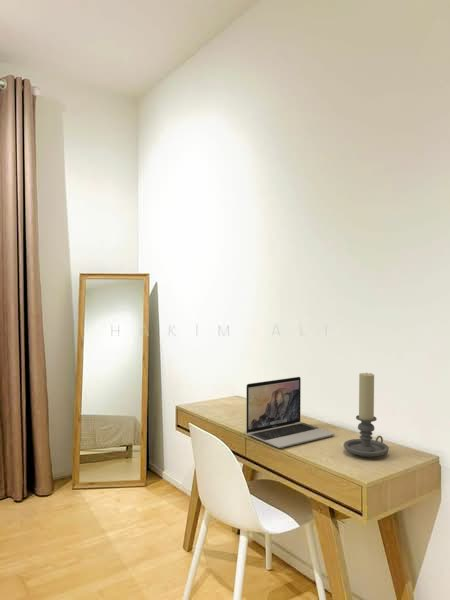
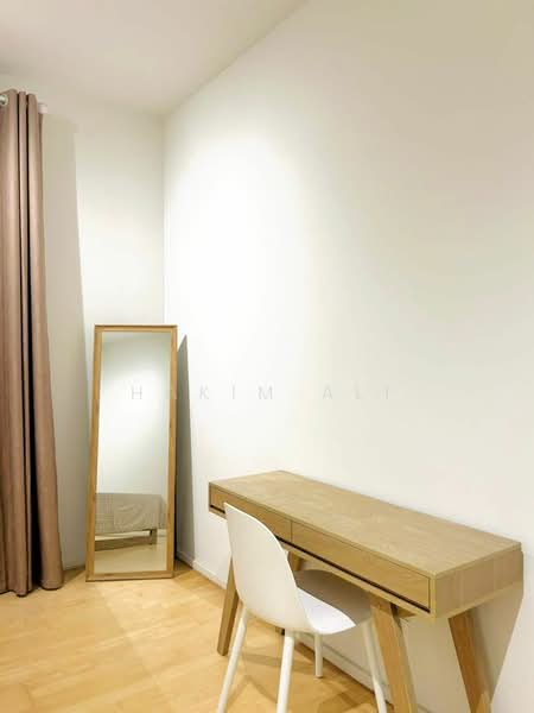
- candle holder (368, 411)
- laptop (290, 409)
